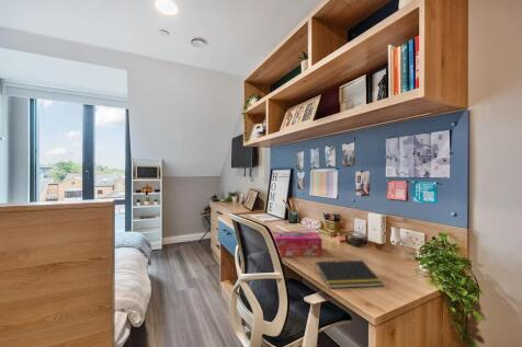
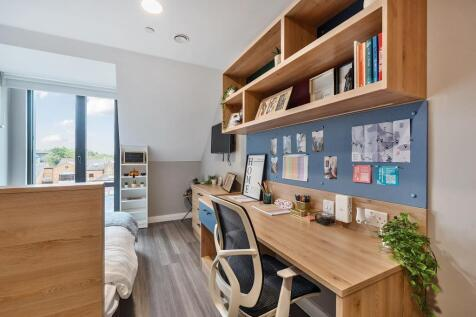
- notepad (347, 273)
- tissue box (294, 242)
